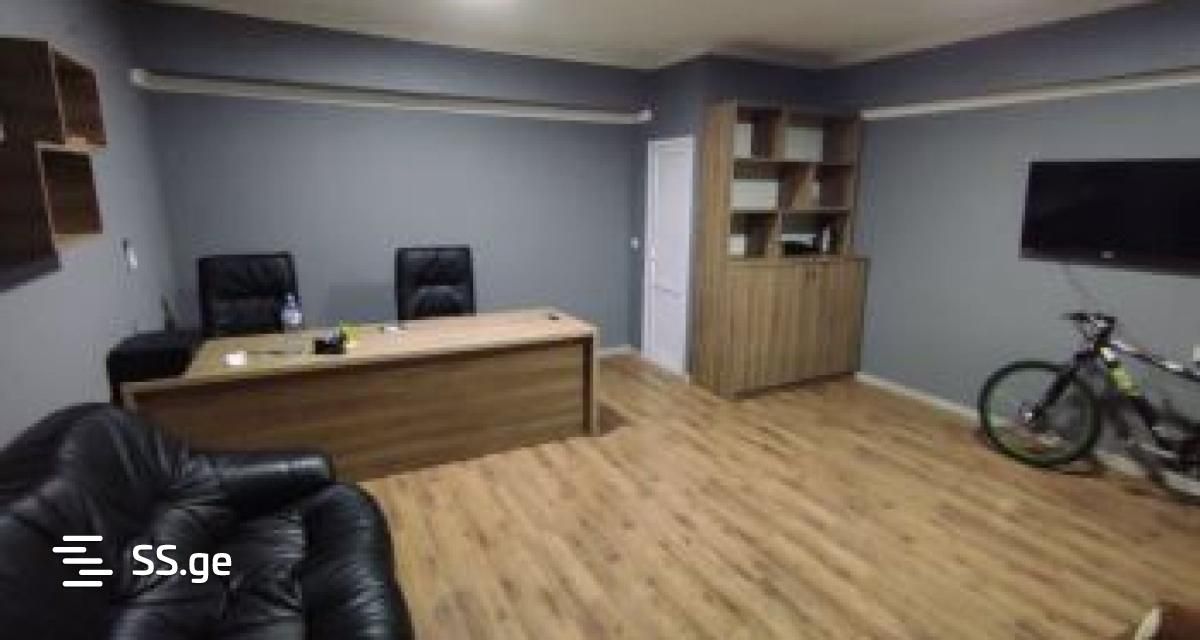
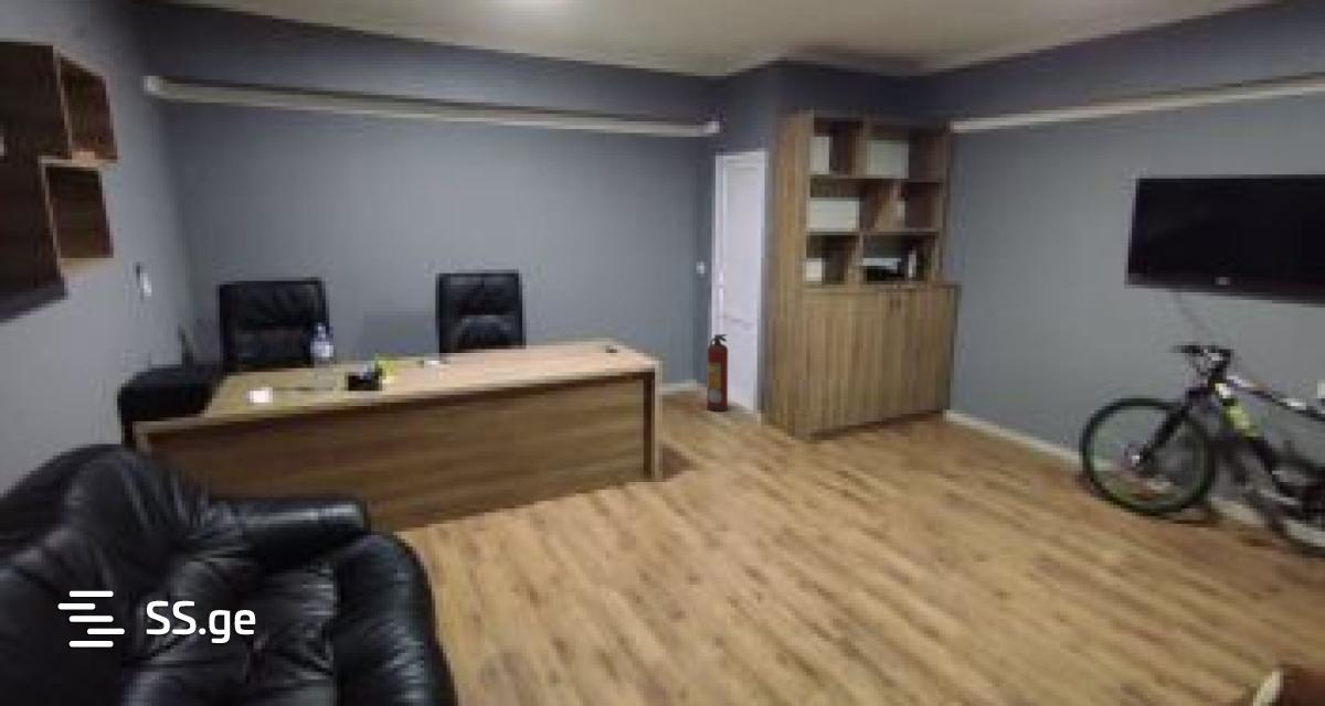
+ fire extinguisher (717, 371)
